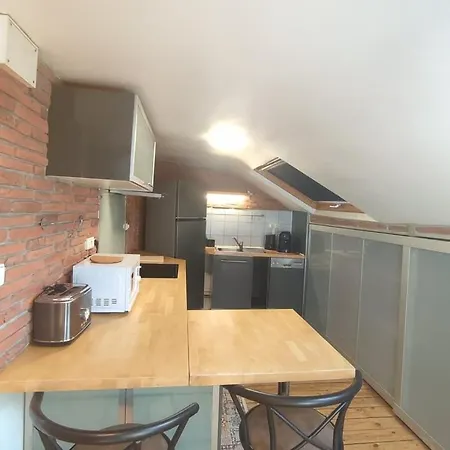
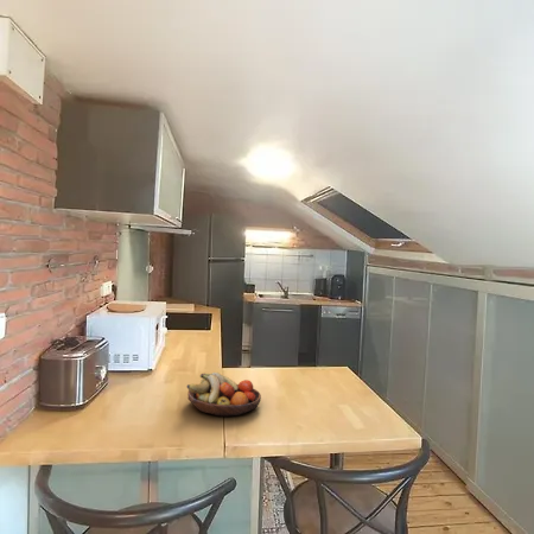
+ fruit bowl (224, 390)
